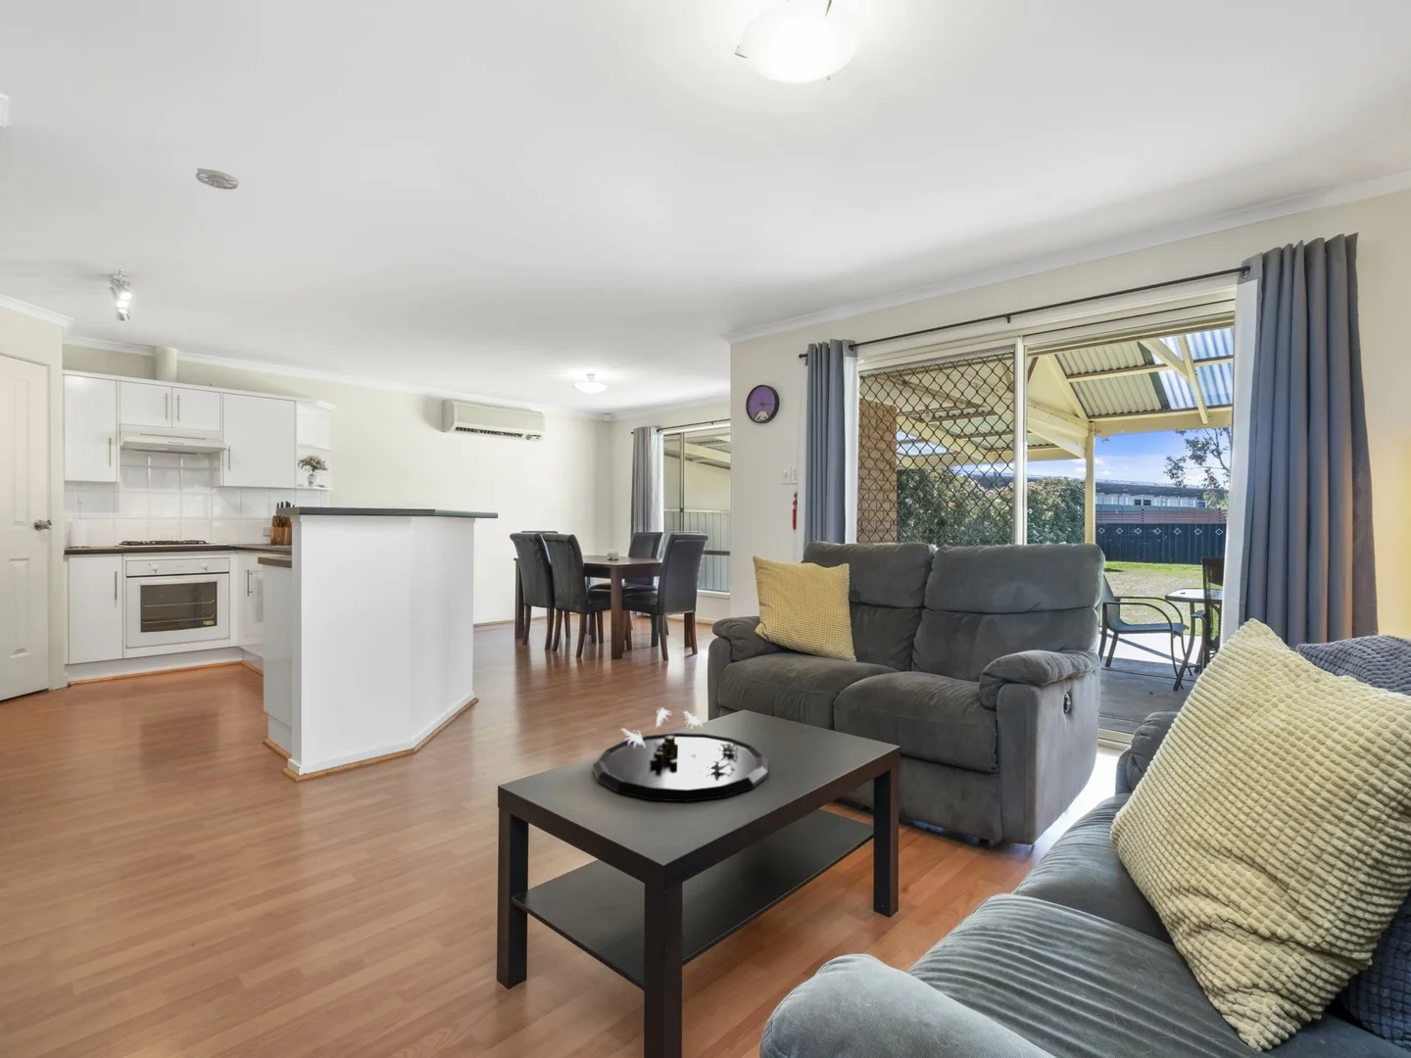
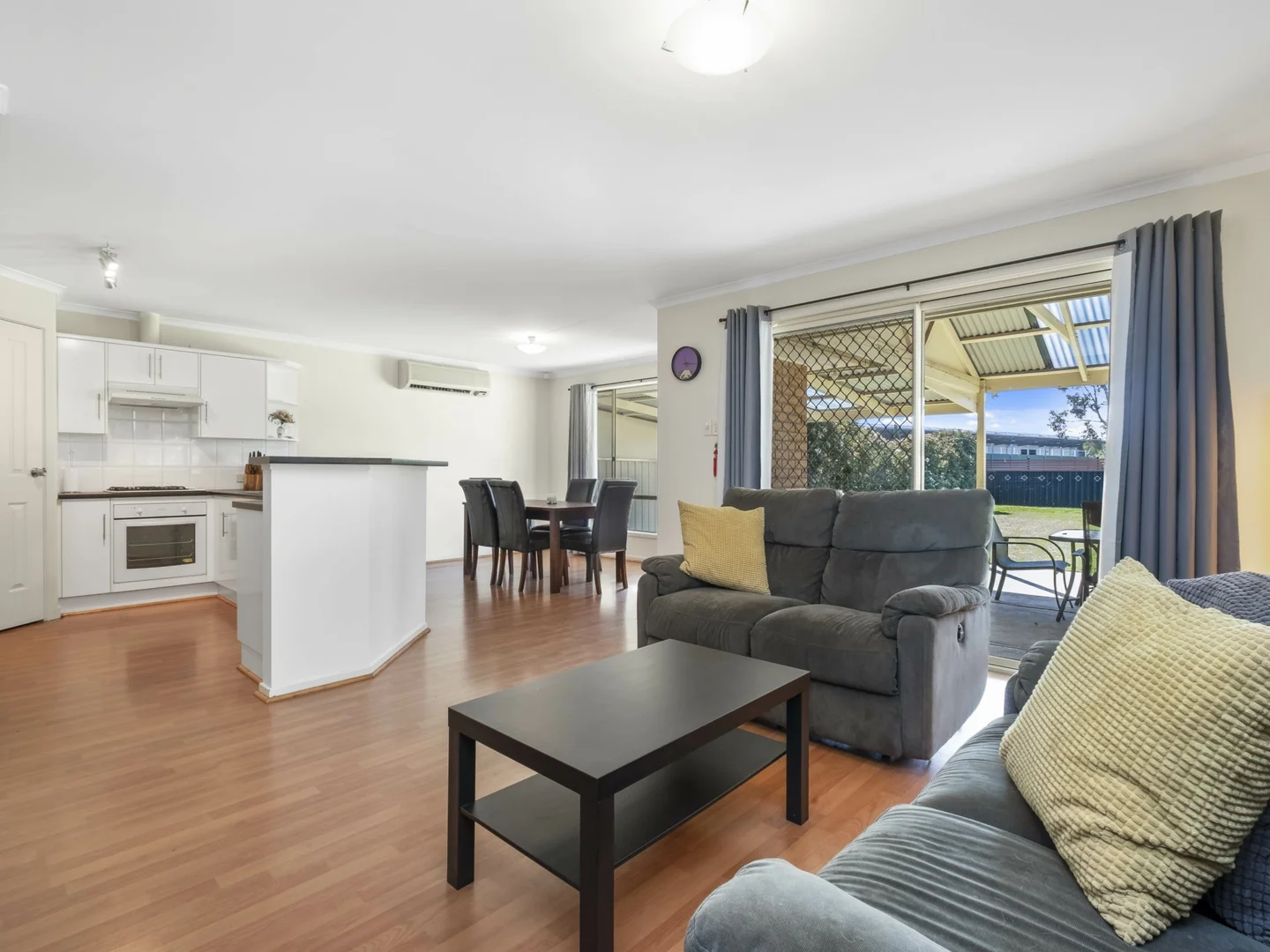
- decorative tray (681, 746)
- smoke detector (218, 180)
